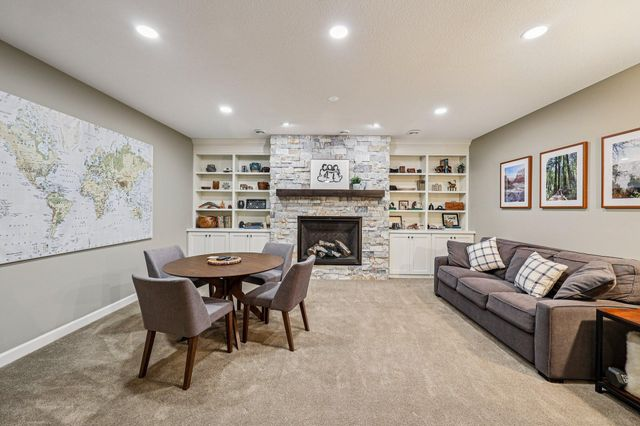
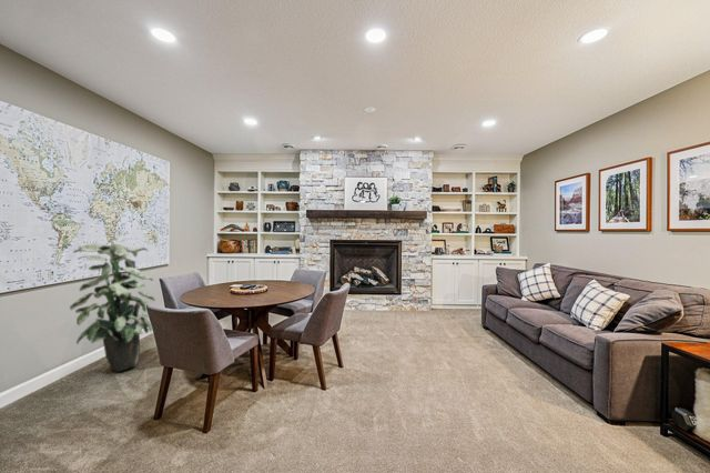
+ indoor plant (115, 303)
